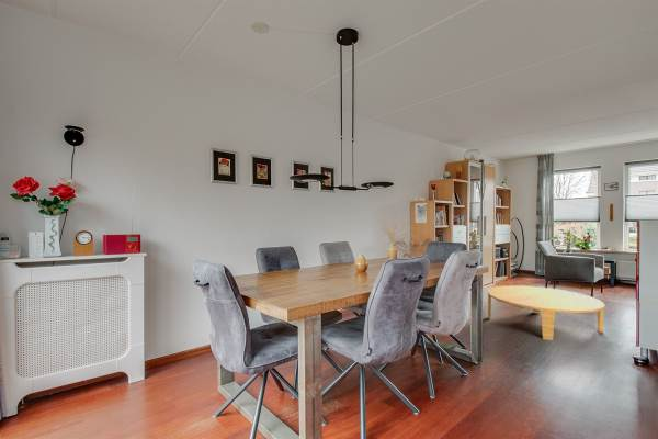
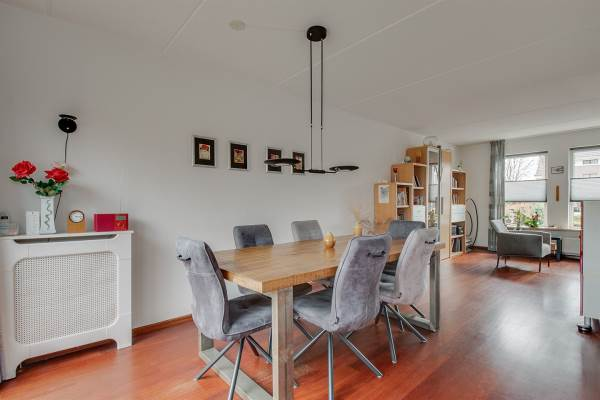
- coffee table (541, 309)
